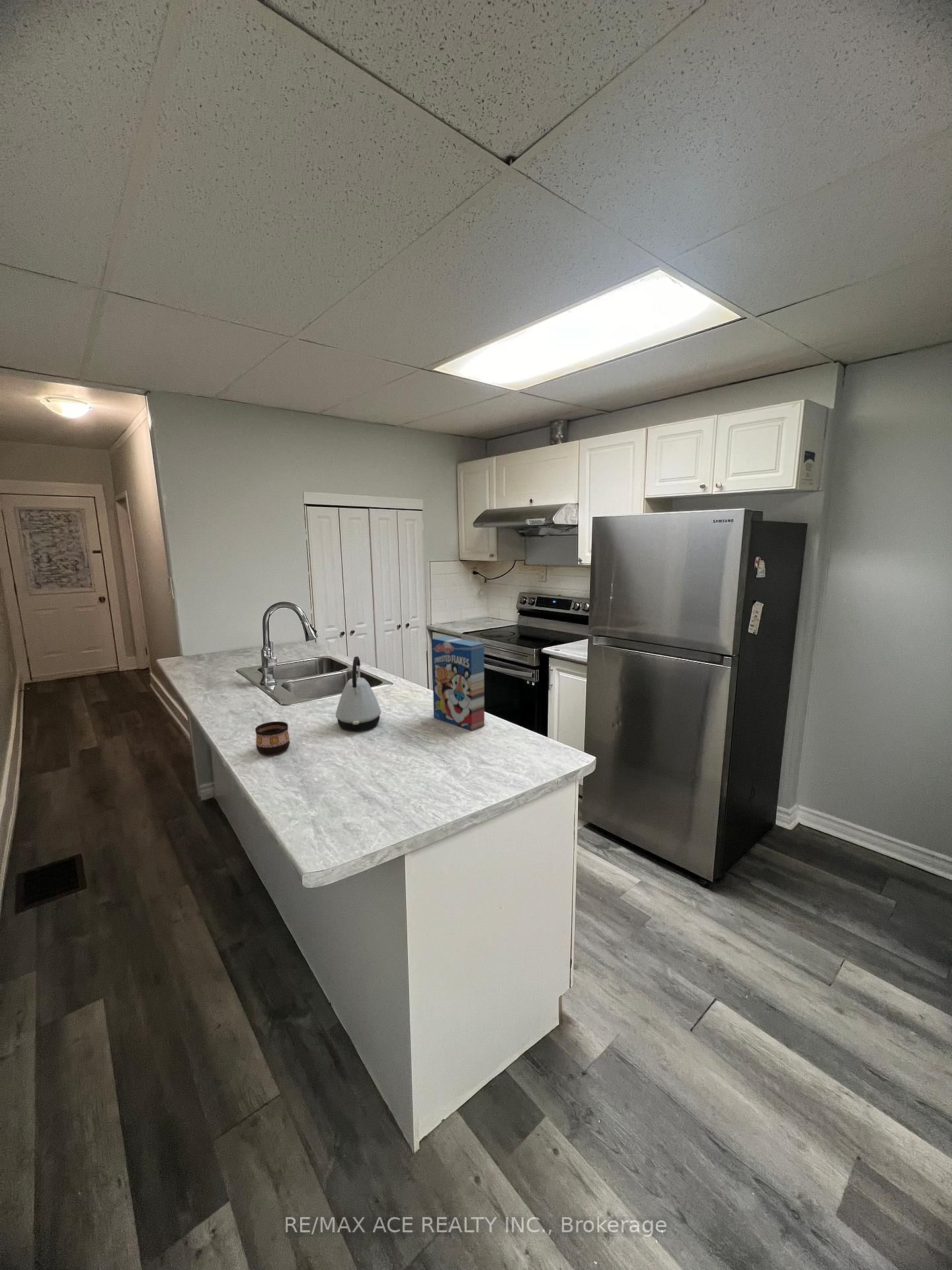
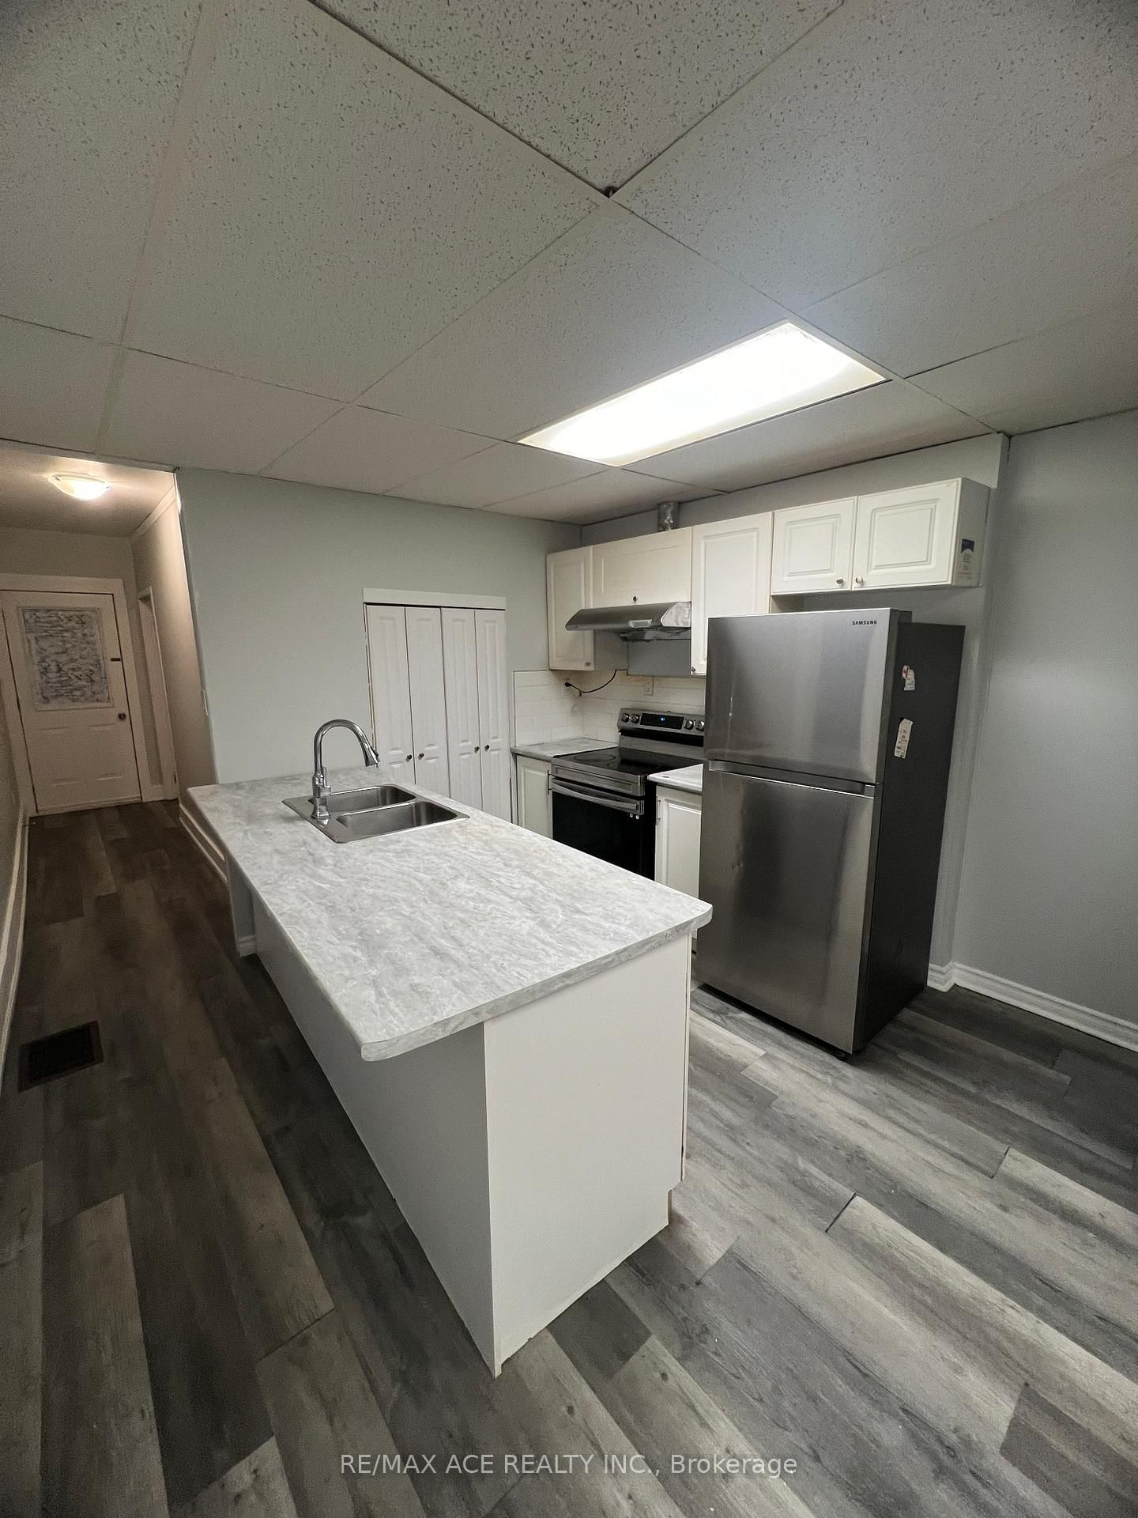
- kettle (357, 691)
- cereal box (457, 681)
- cup (274, 738)
